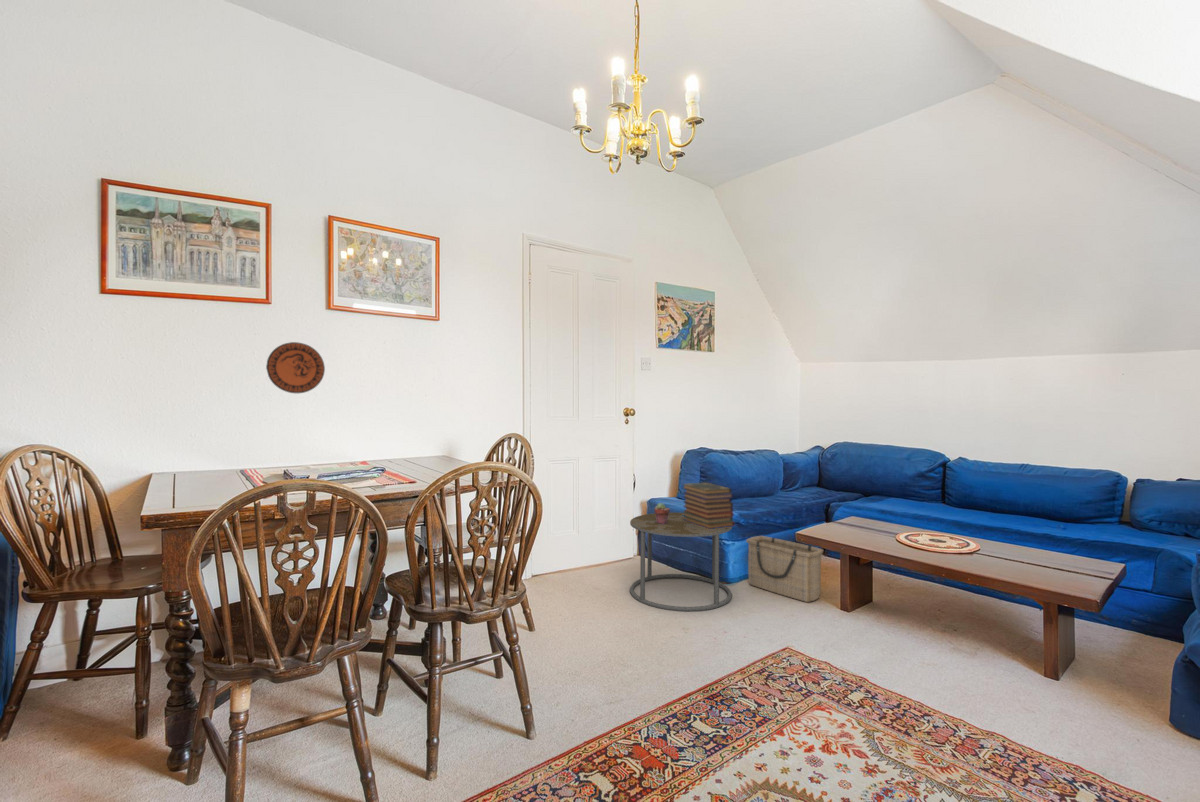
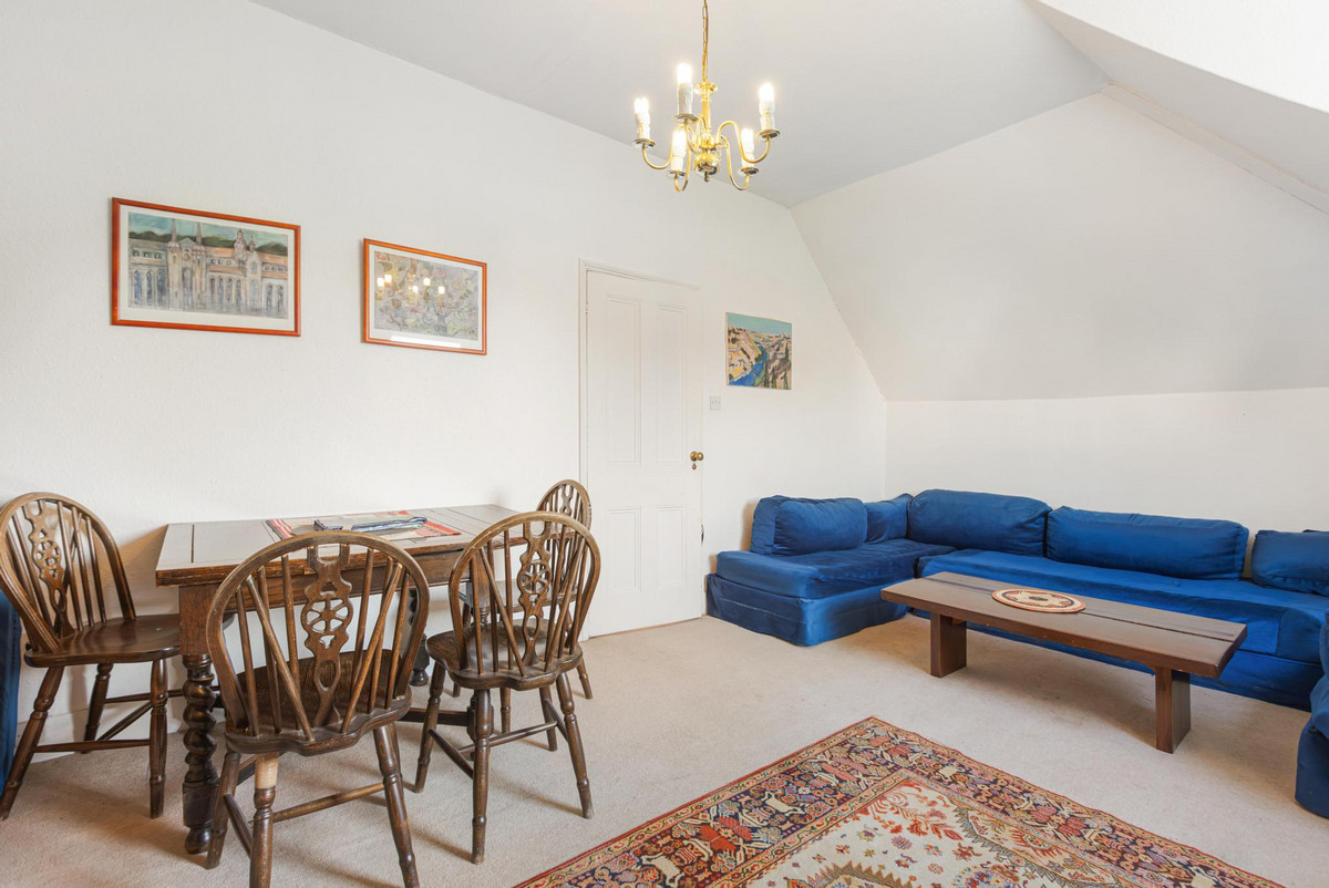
- book stack (706, 504)
- basket (783, 567)
- potted succulent (661, 512)
- decorative plate (296, 367)
- side table (680, 574)
